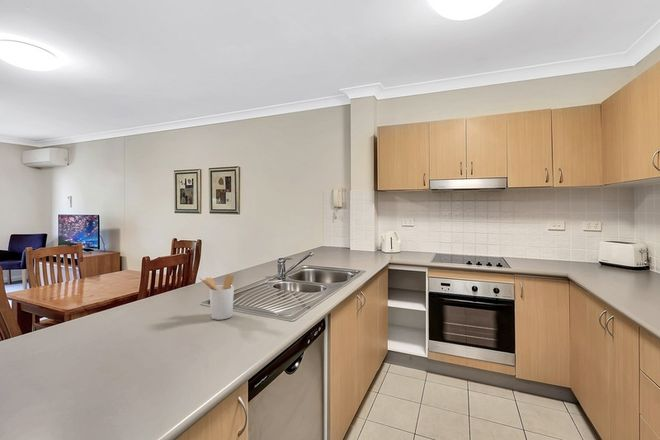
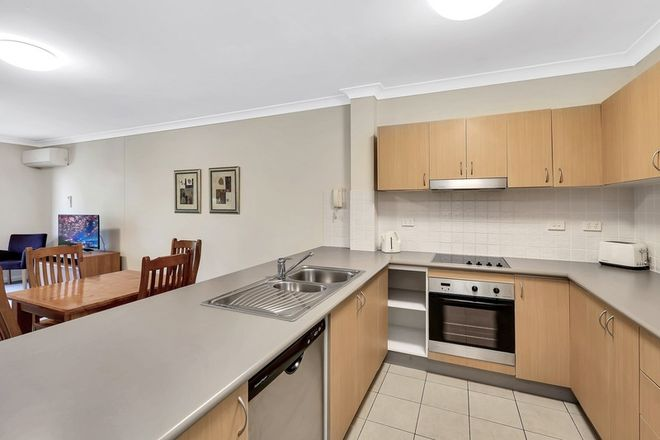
- utensil holder (216, 296)
